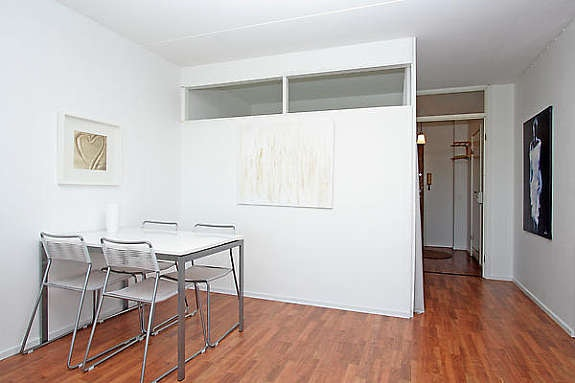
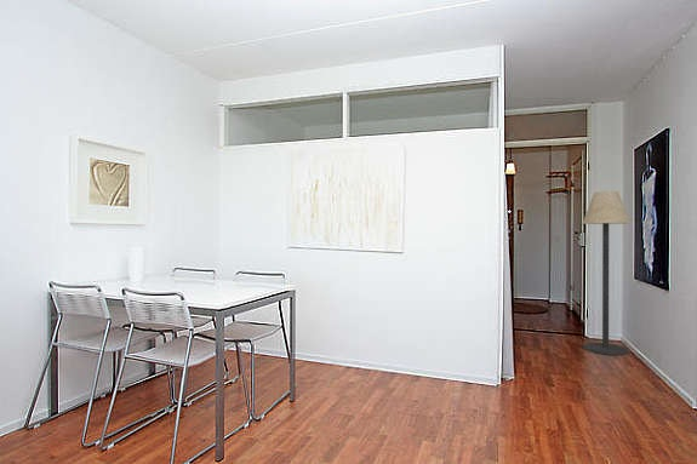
+ floor lamp (605, 270)
